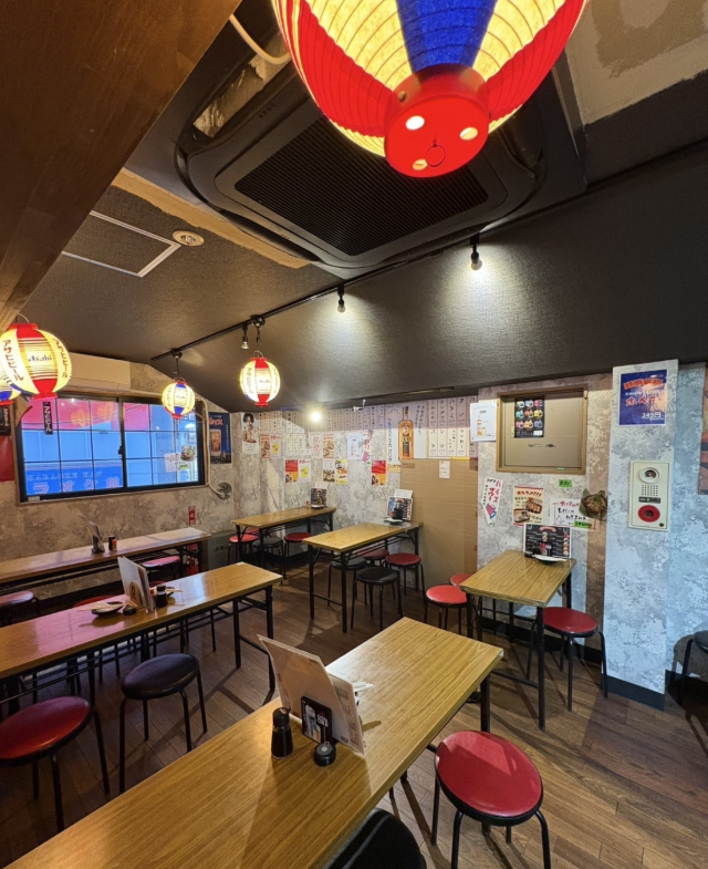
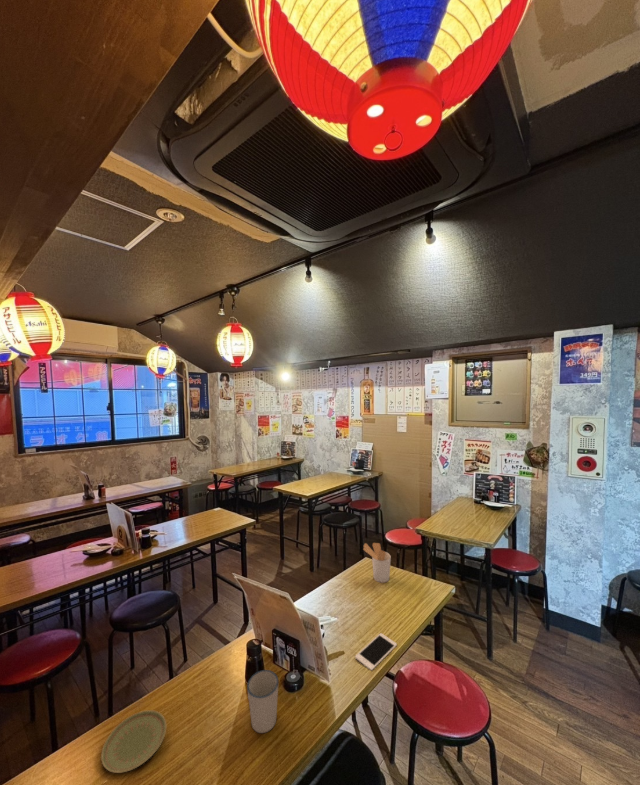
+ plate (135, 742)
+ cell phone (376, 650)
+ utensil holder (376, 561)
+ cup (262, 700)
